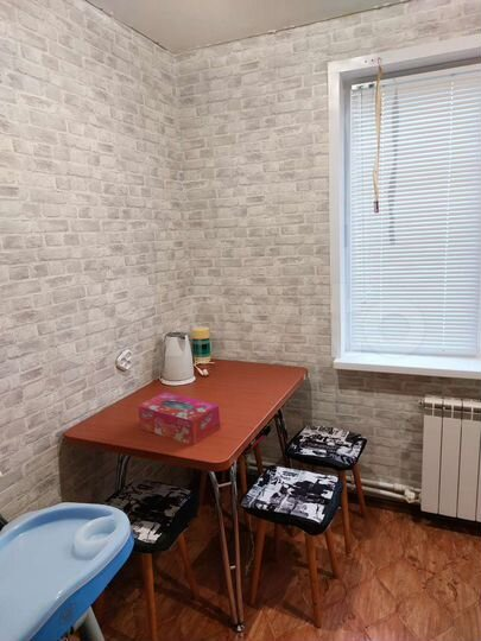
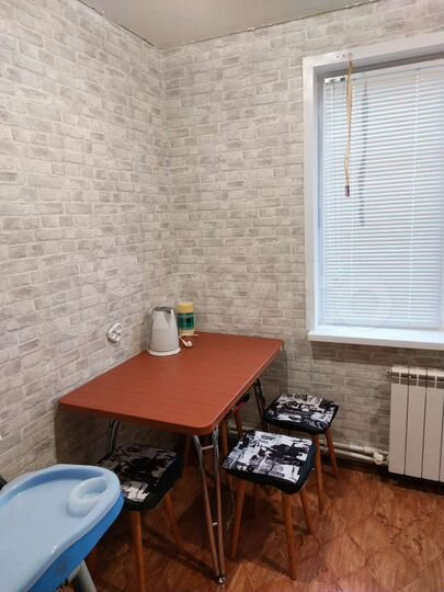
- tissue box (178, 417)
